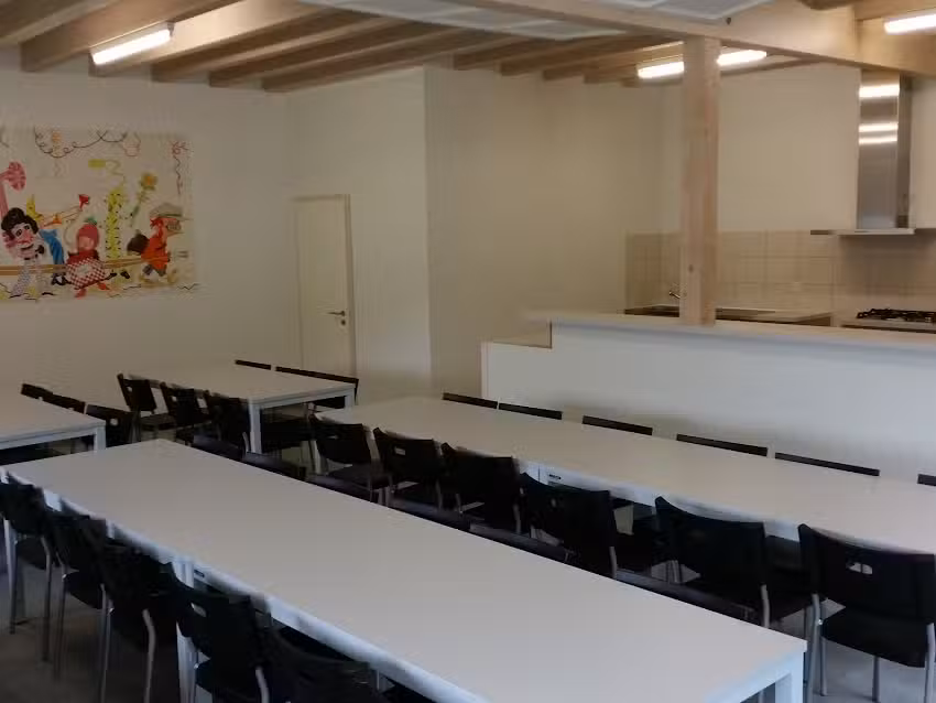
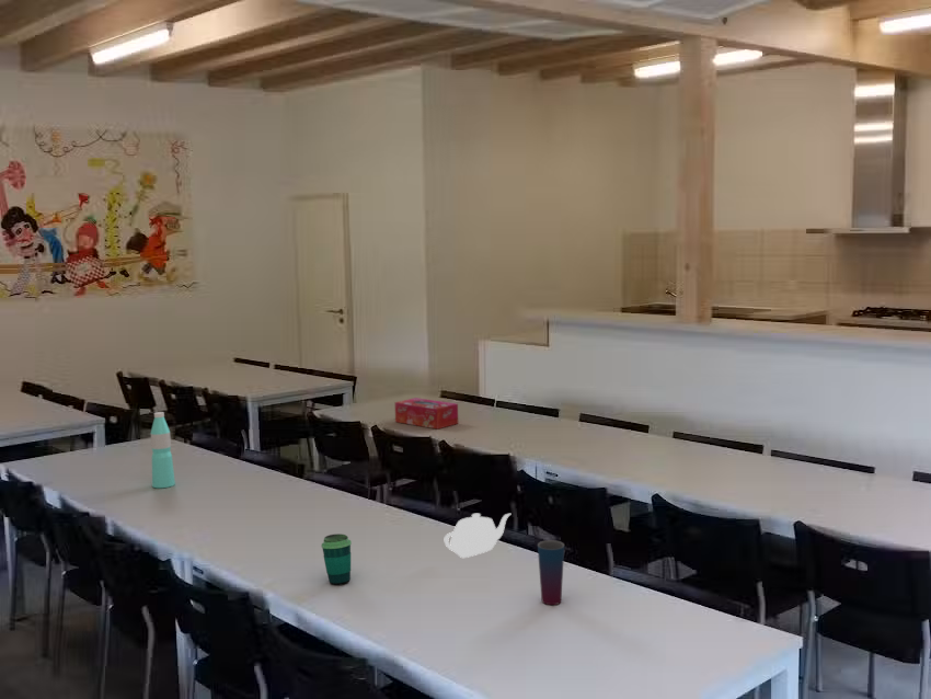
+ teapot (471, 530)
+ water bottle (161, 448)
+ cup (551, 573)
+ tissue box (426, 412)
+ cup (336, 559)
